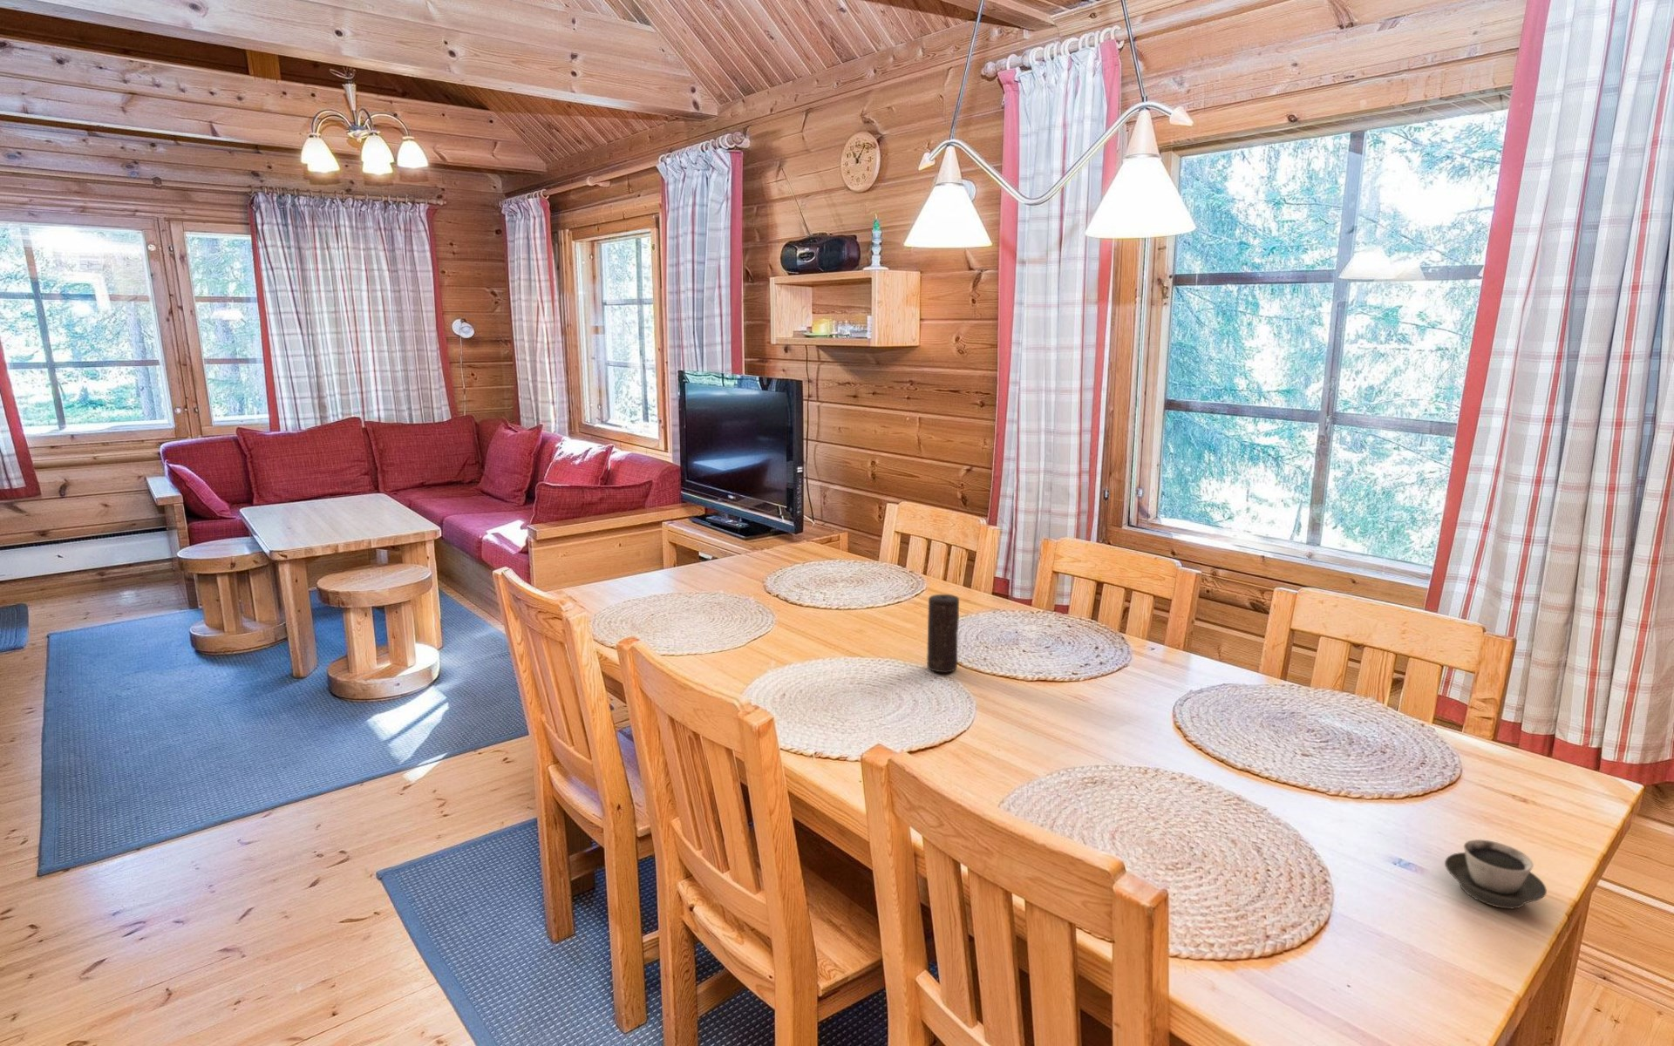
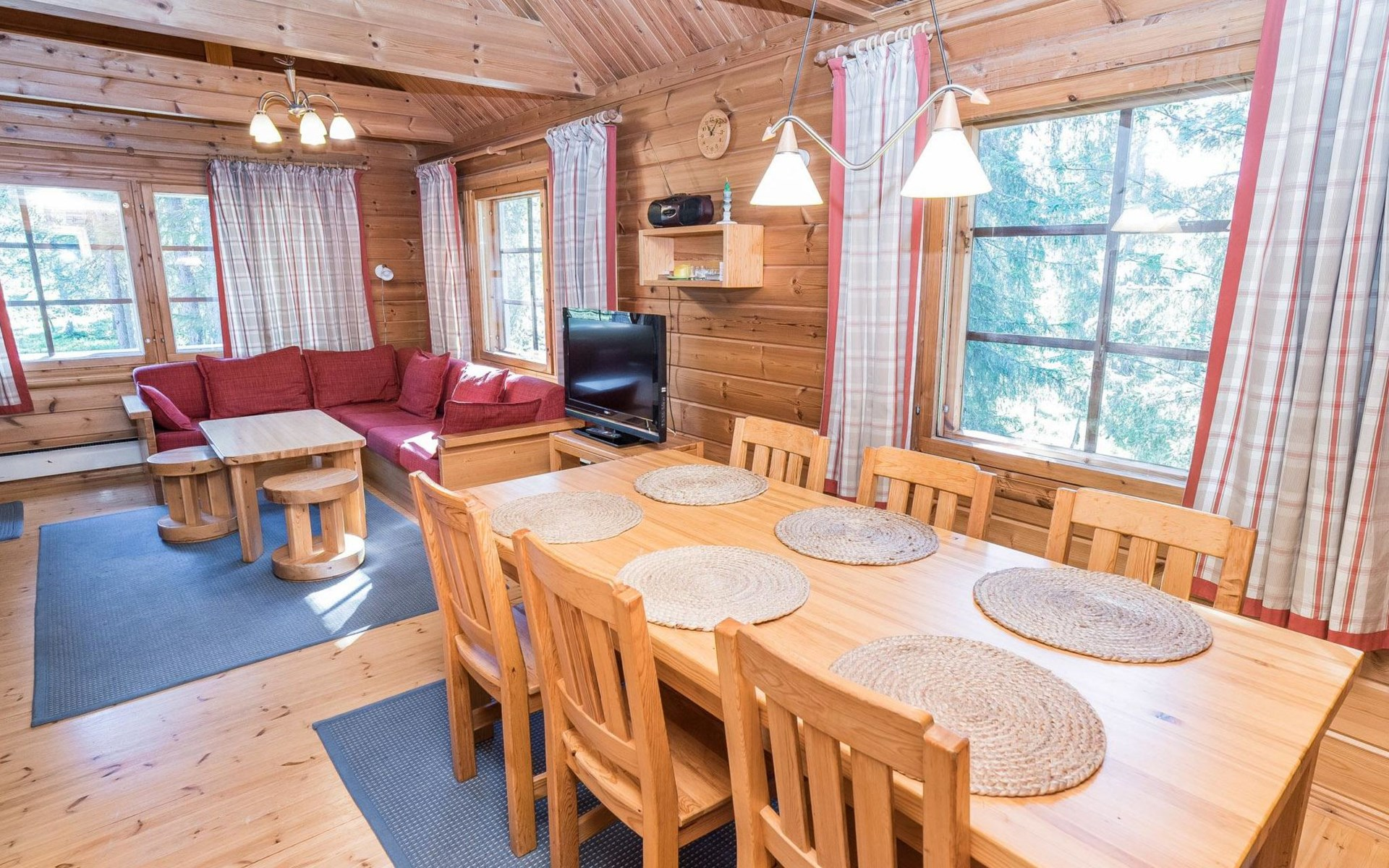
- candle (942, 633)
- cup (1494, 874)
